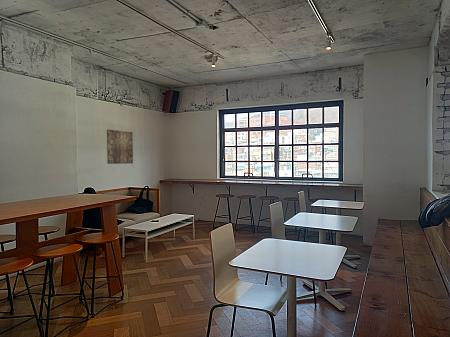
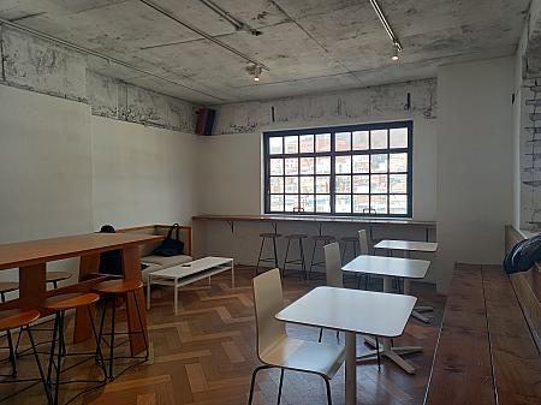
- wall art (120, 147)
